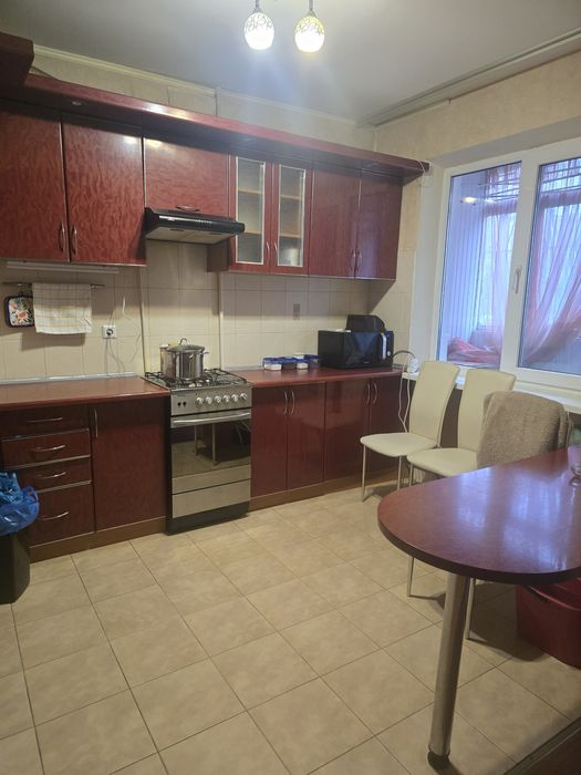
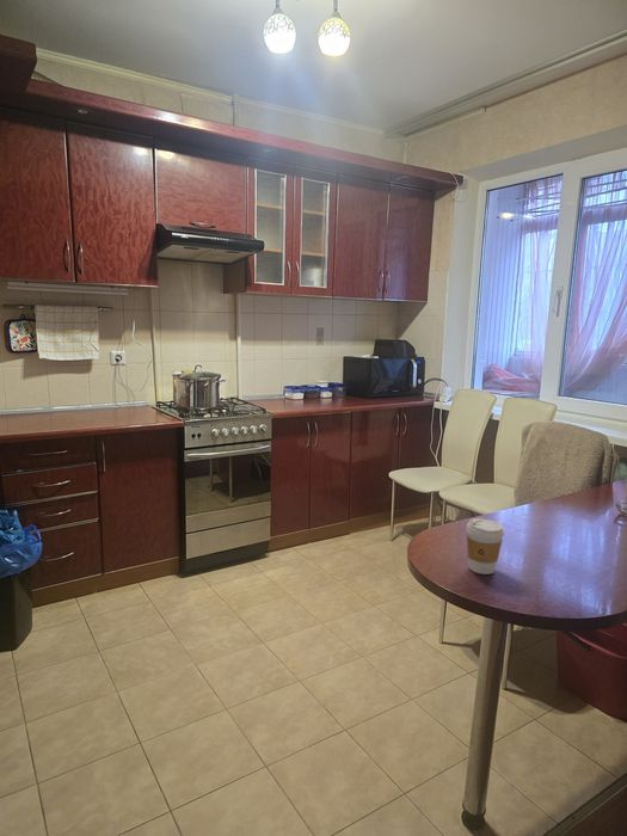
+ coffee cup (484, 546)
